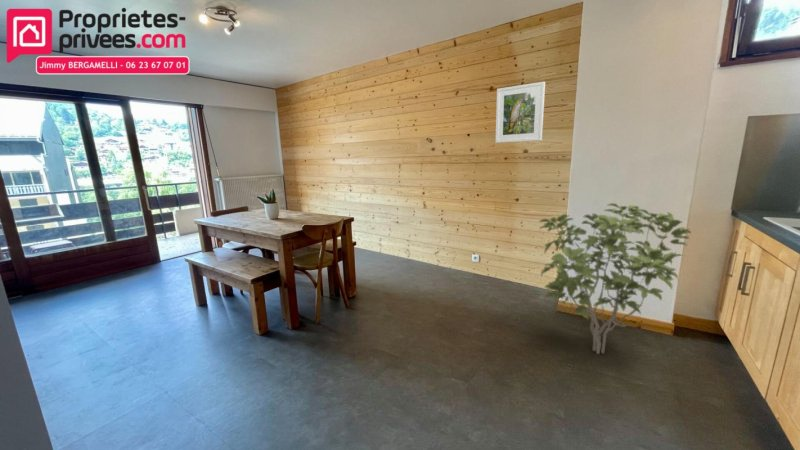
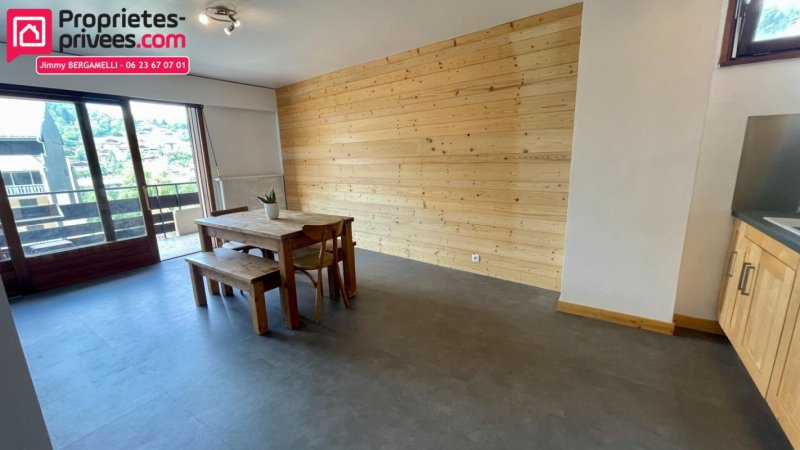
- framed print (518, 114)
- shrub (606, 281)
